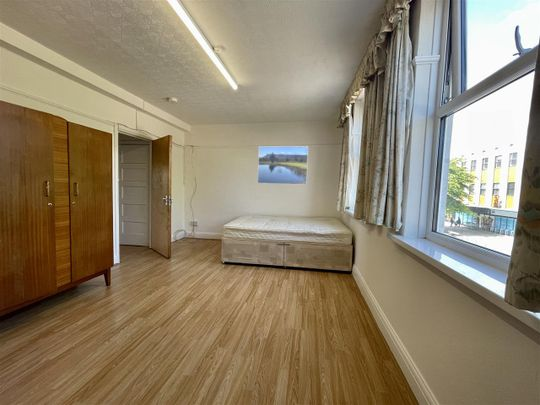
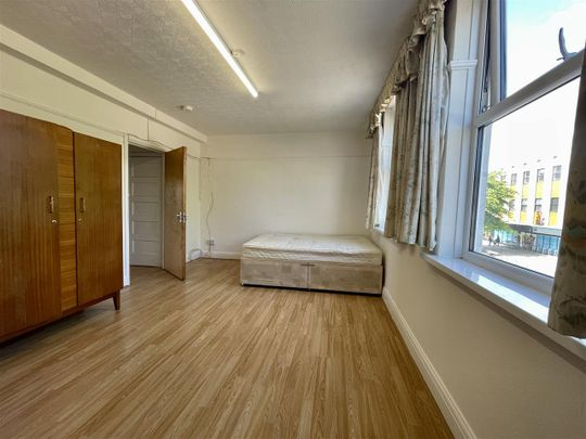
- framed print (282, 165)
